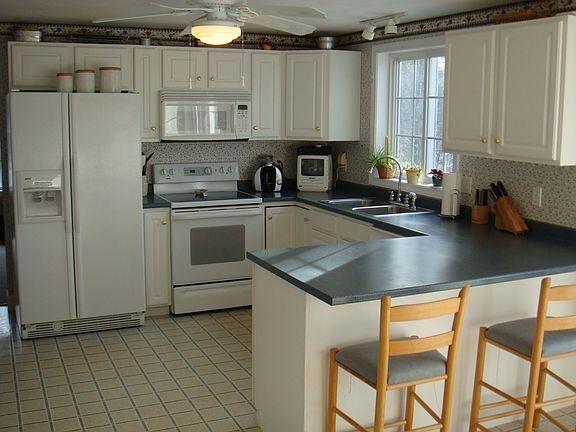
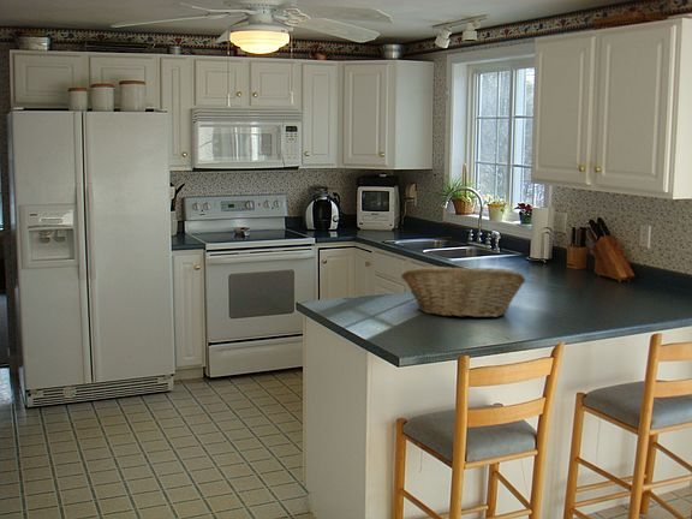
+ fruit basket (461, 287)
